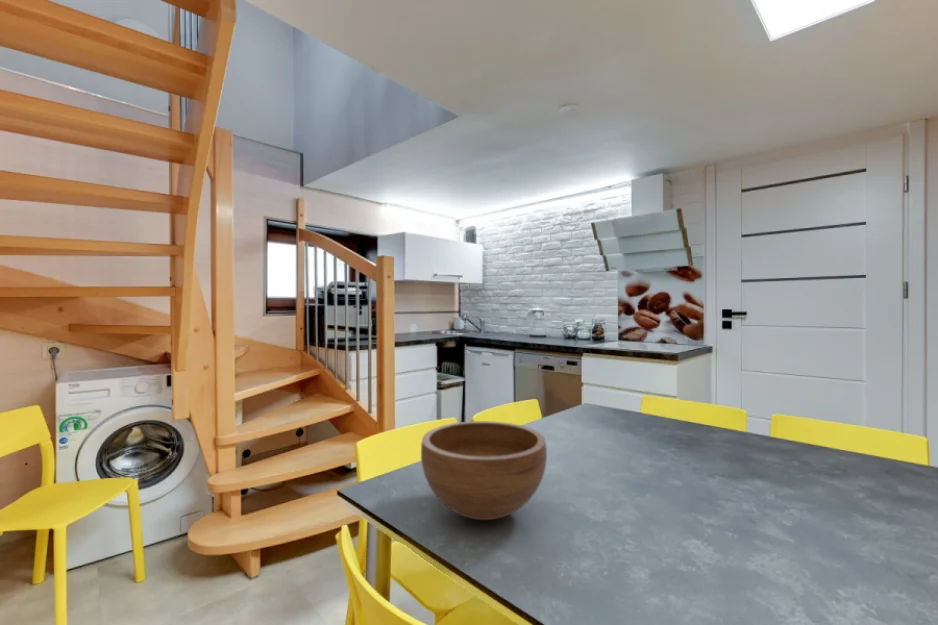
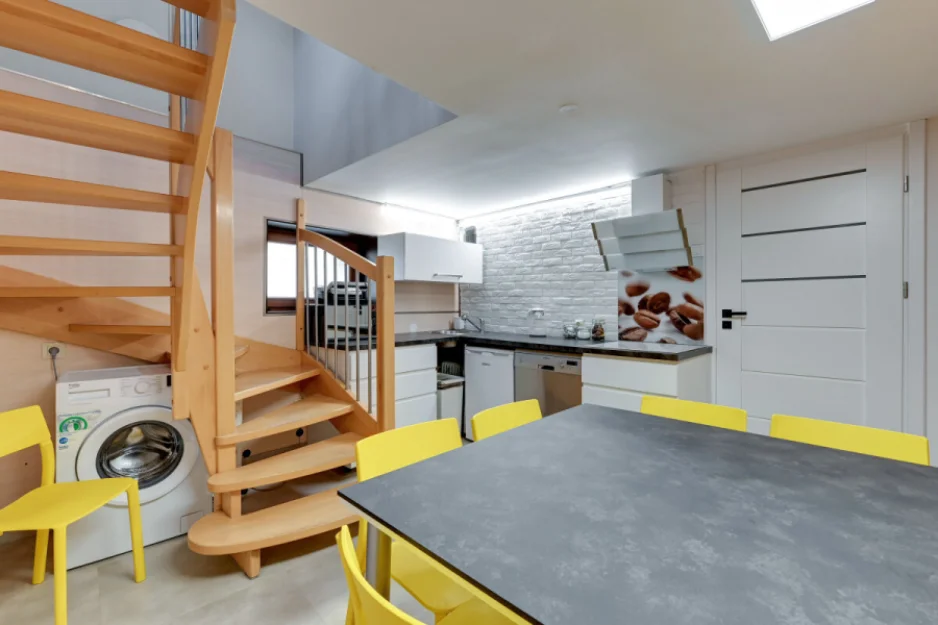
- bowl (483, 474)
